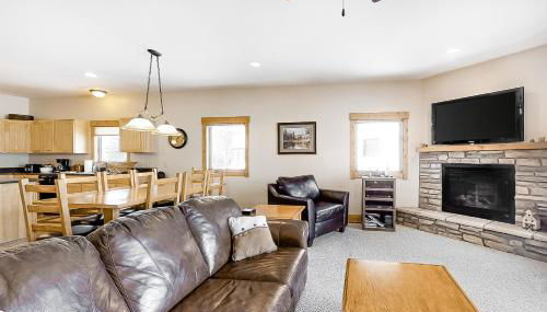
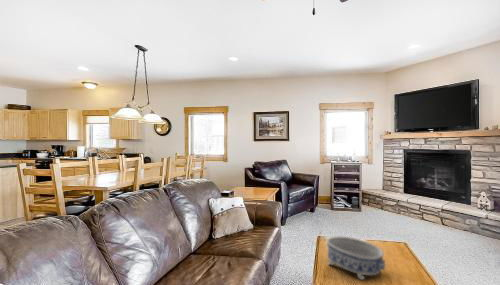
+ decorative bowl (353, 256)
